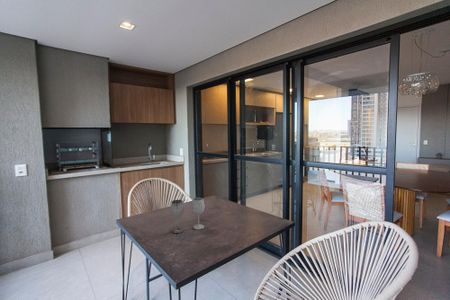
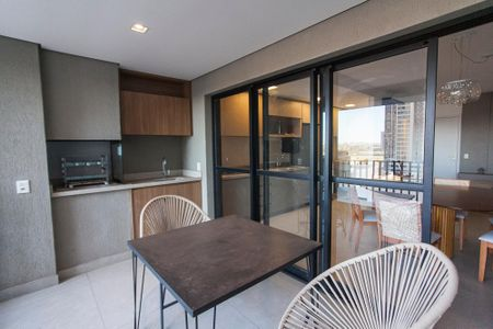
- wineglass (182, 213)
